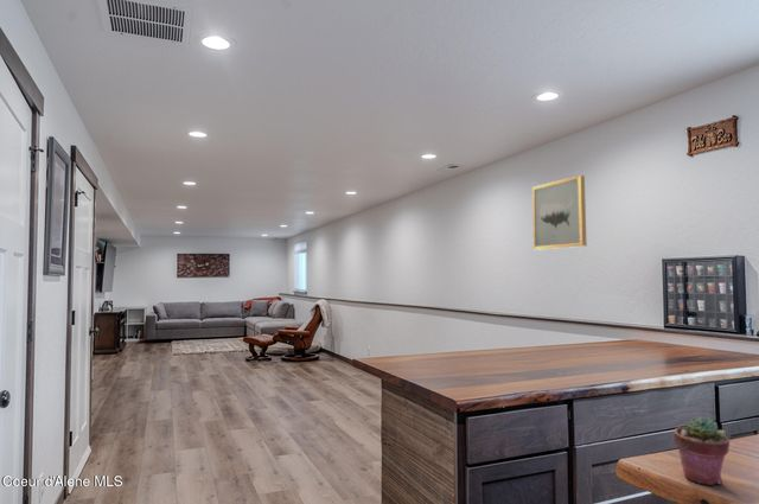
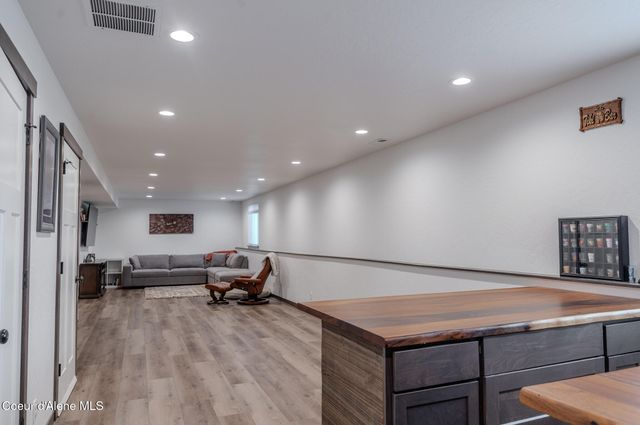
- potted succulent (701, 447)
- wall art (557, 215)
